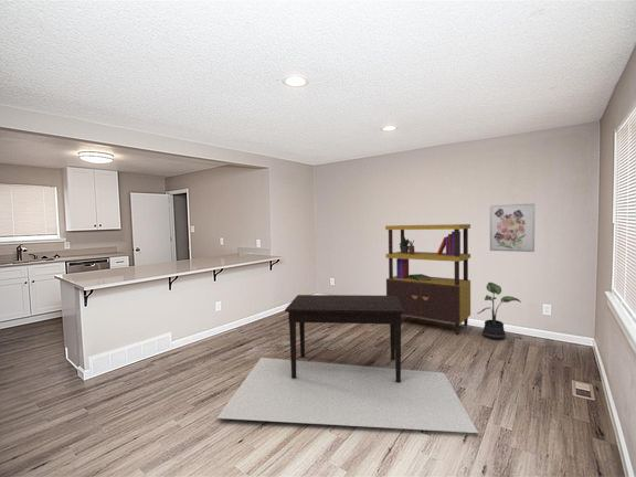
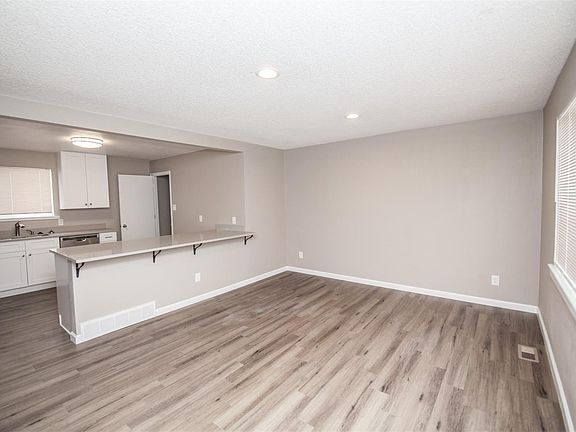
- wall art (511, 227)
- potted plant (496, 311)
- bookcase (425, 275)
- dining table (344, 322)
